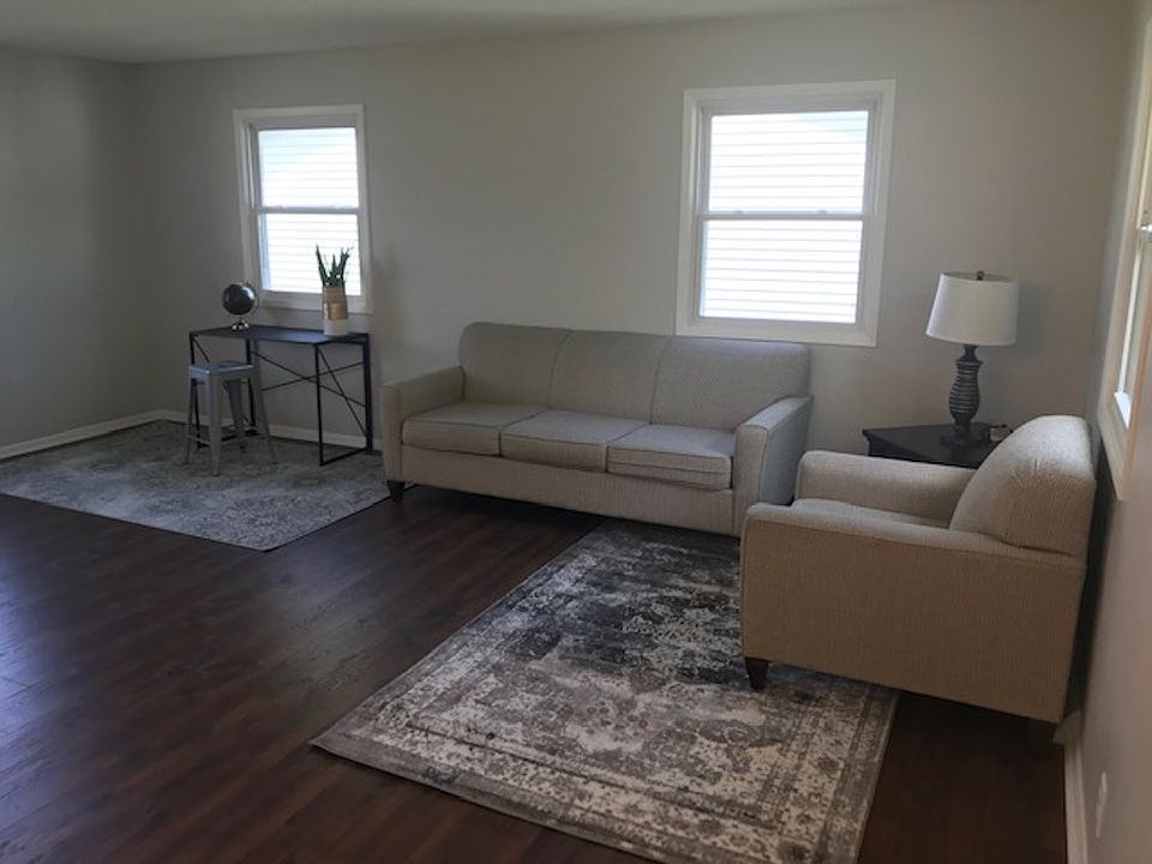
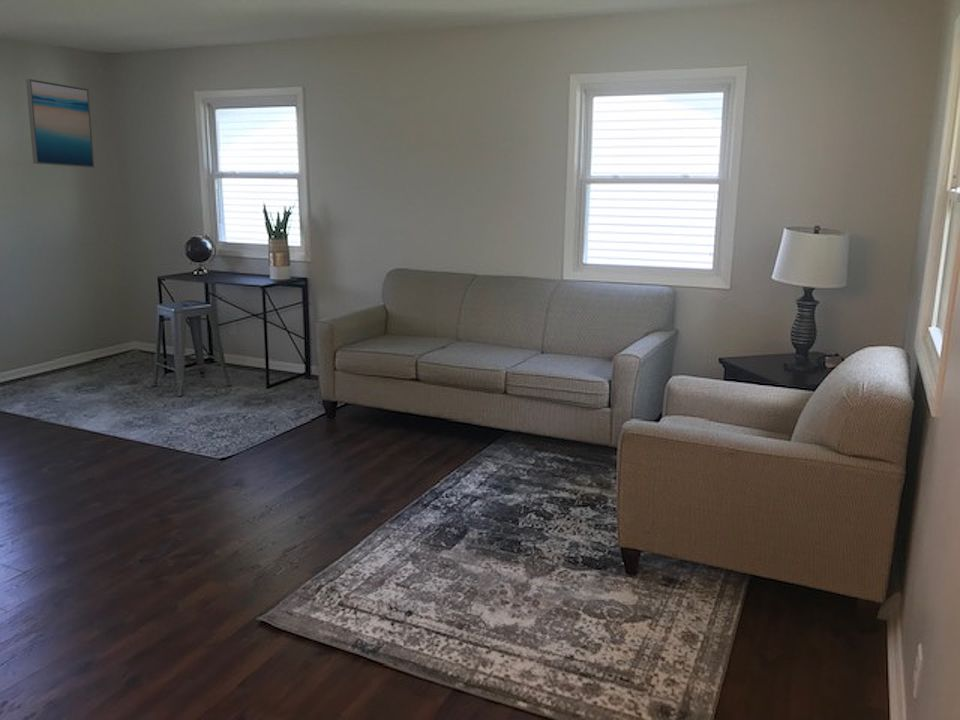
+ wall art (61, 125)
